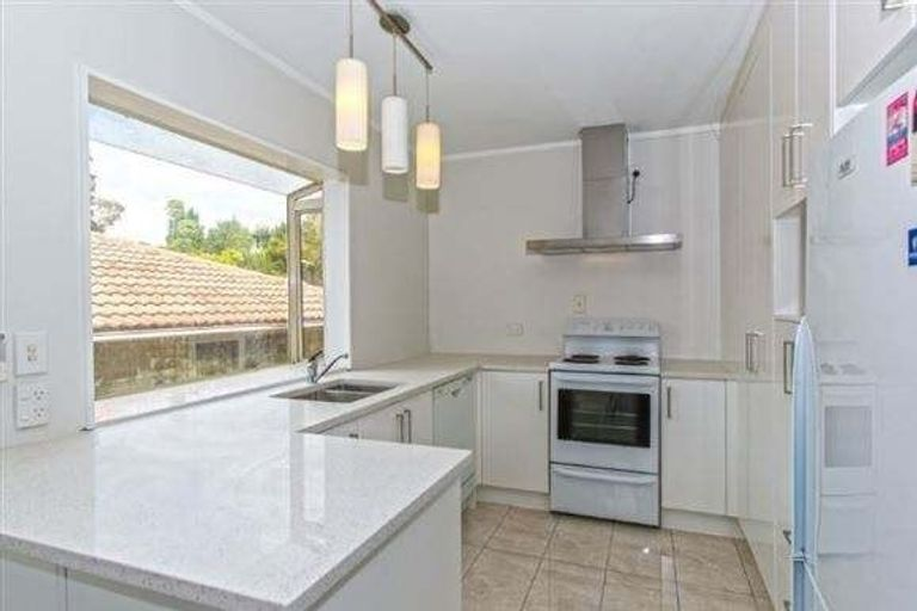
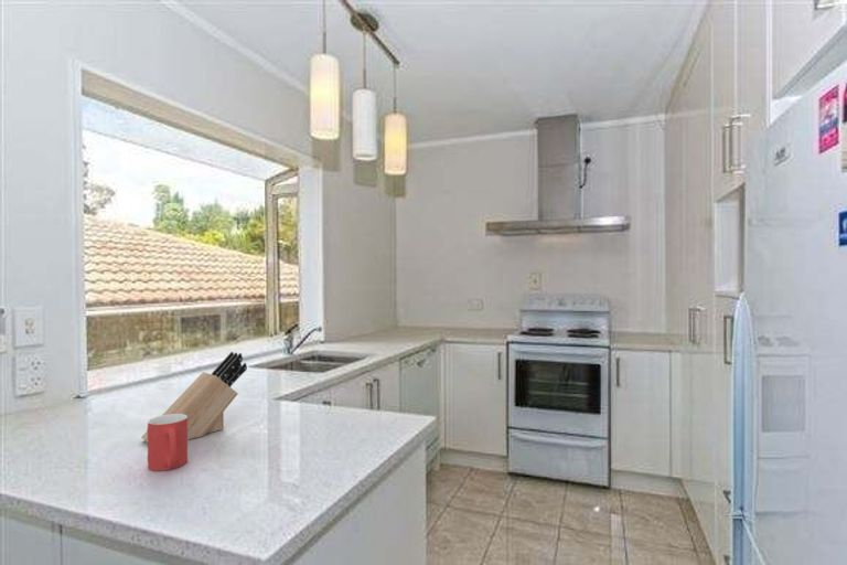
+ mug (169, 444)
+ knife block (199, 394)
